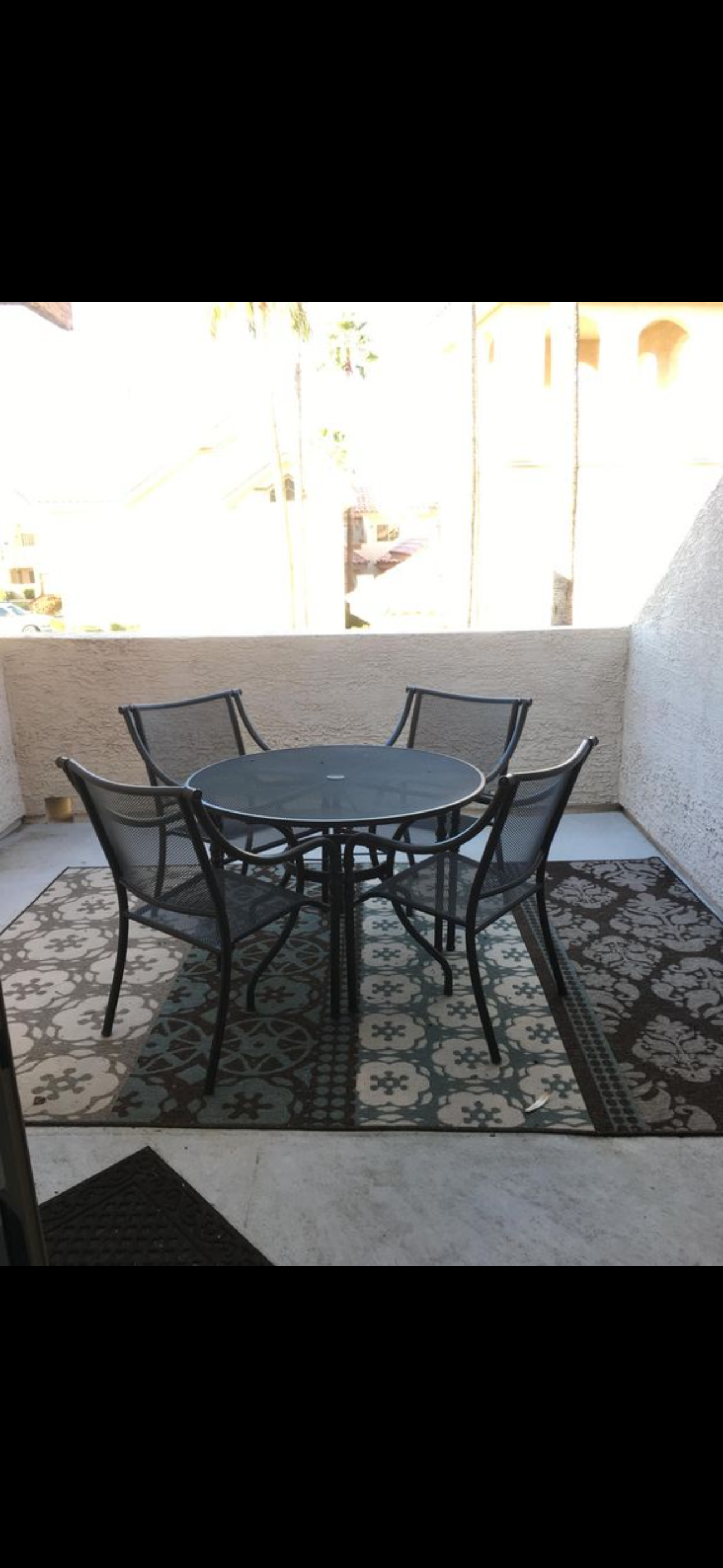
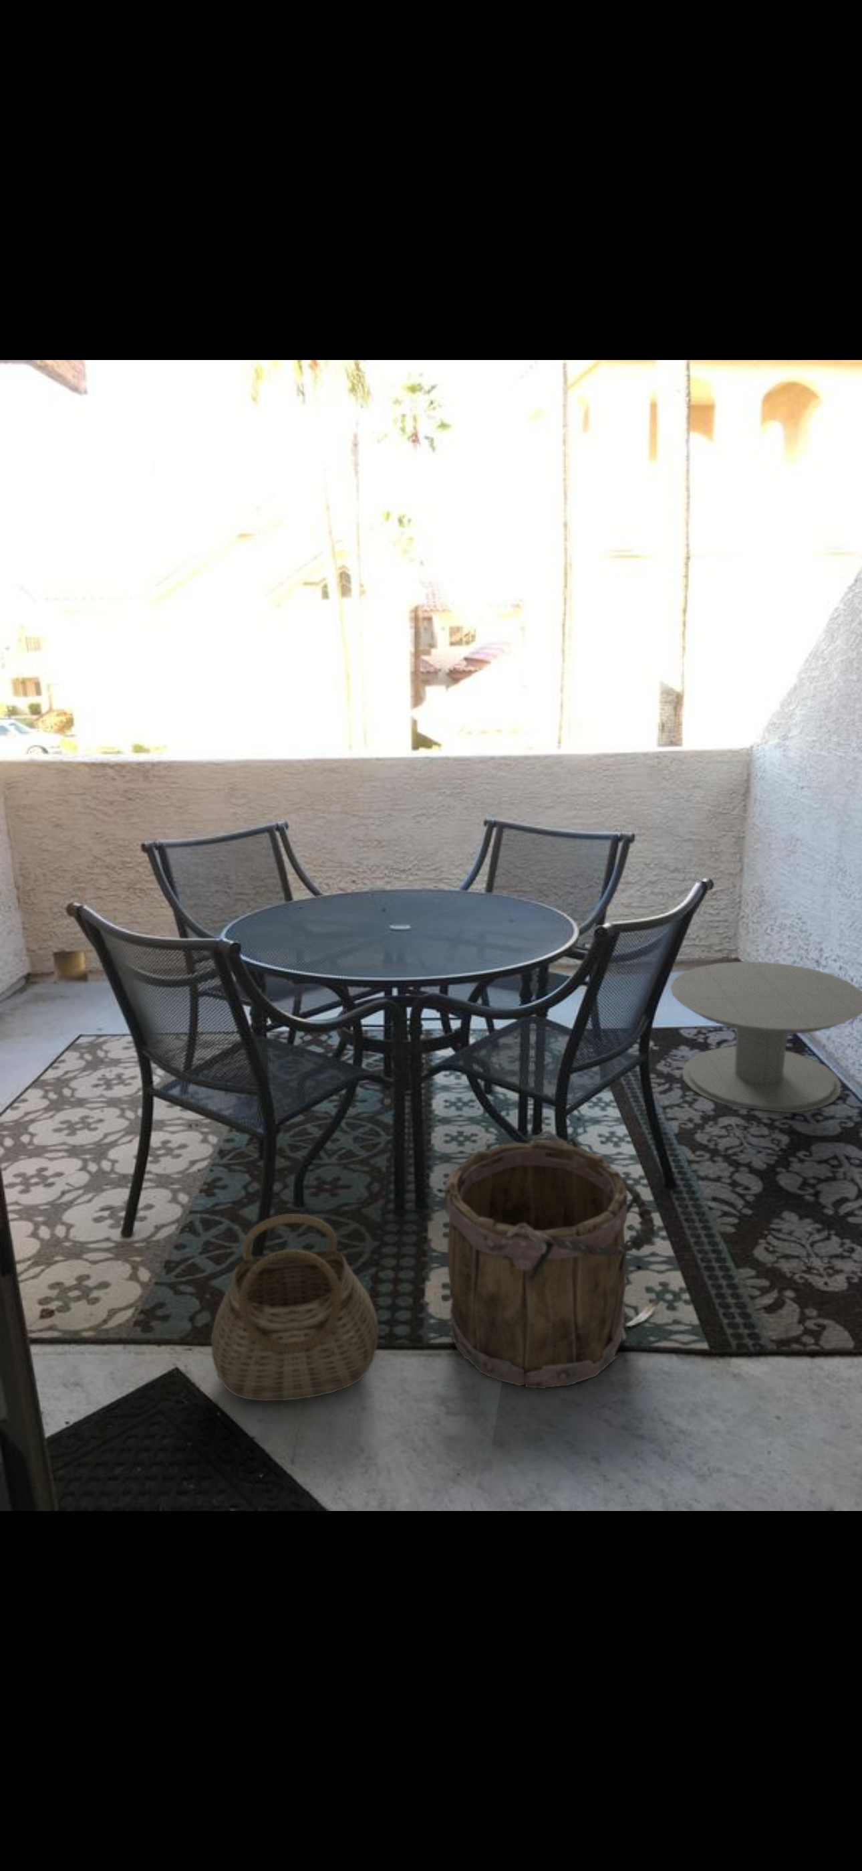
+ side table (763, 1037)
+ basket (292, 1301)
+ bucket (550, 1253)
